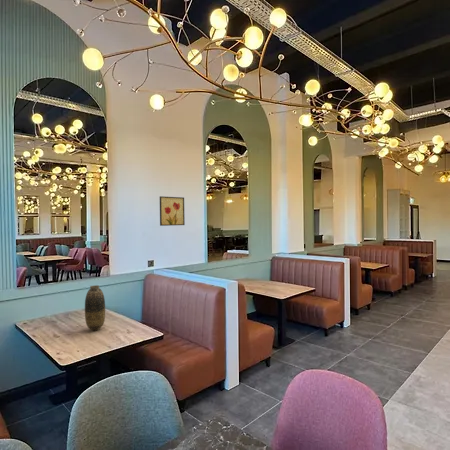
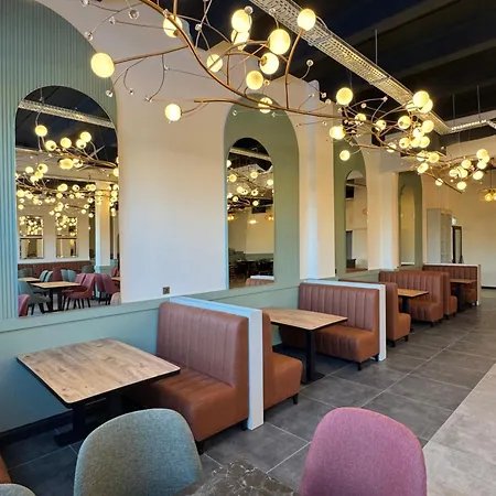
- wall art (172, 211)
- vase (95, 307)
